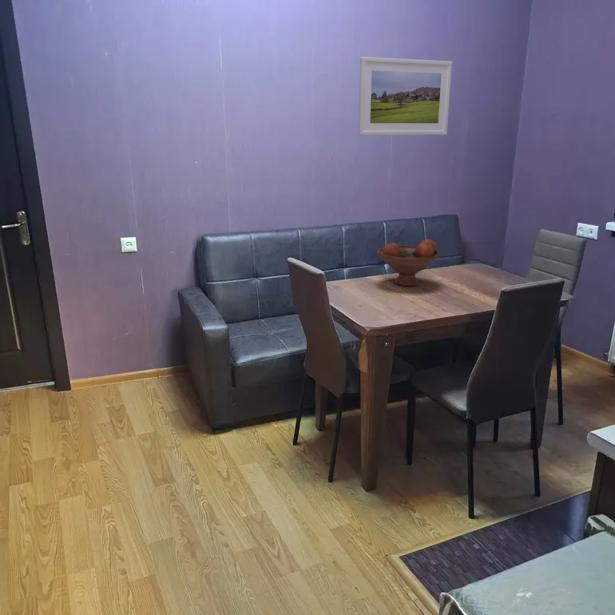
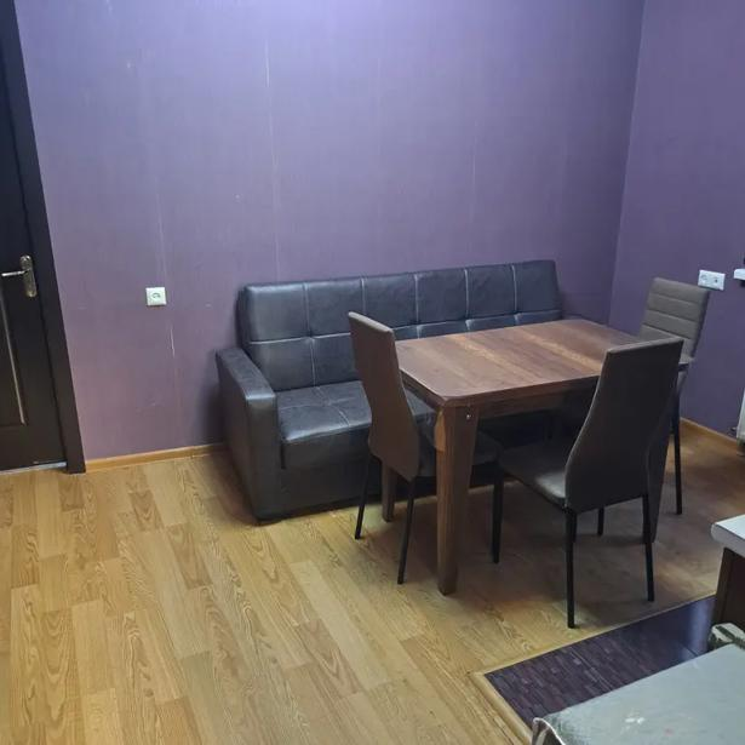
- fruit bowl (407, 261)
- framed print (405, 97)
